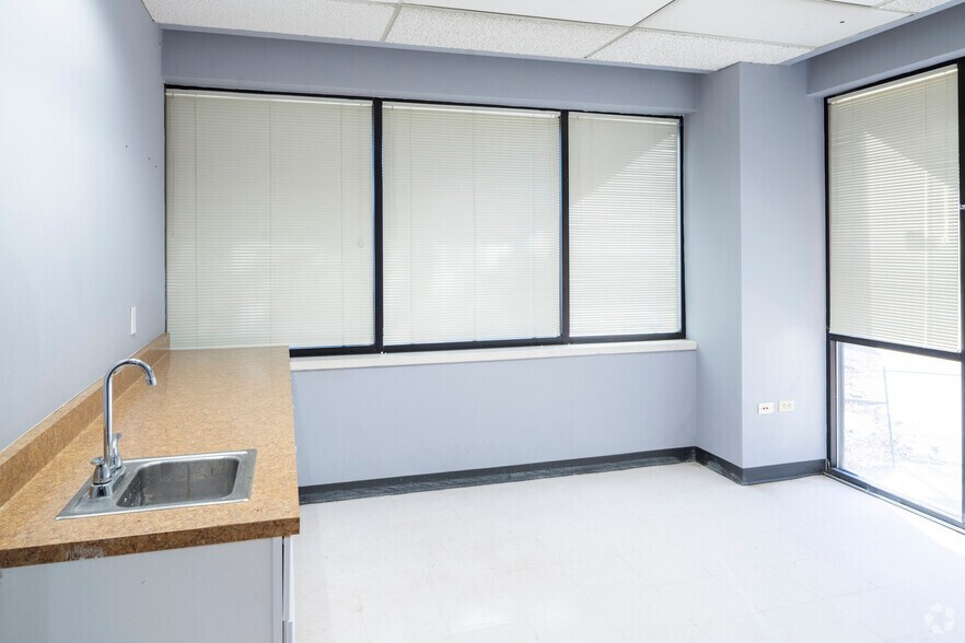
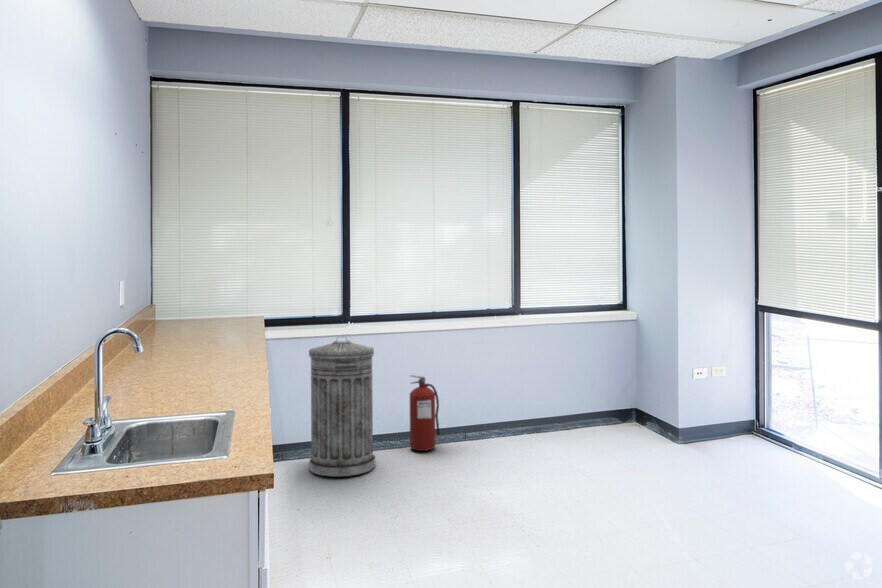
+ trash can (342, 401)
+ fire extinguisher (424, 411)
